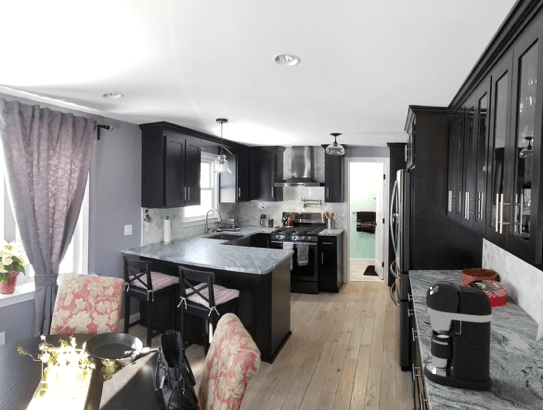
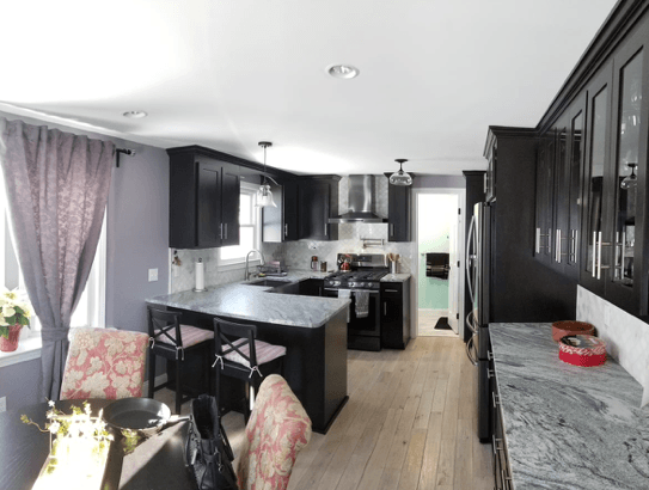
- coffee maker (457, 330)
